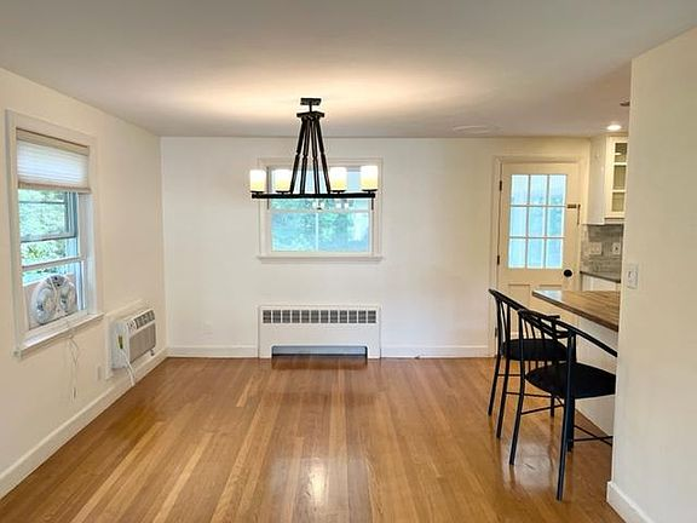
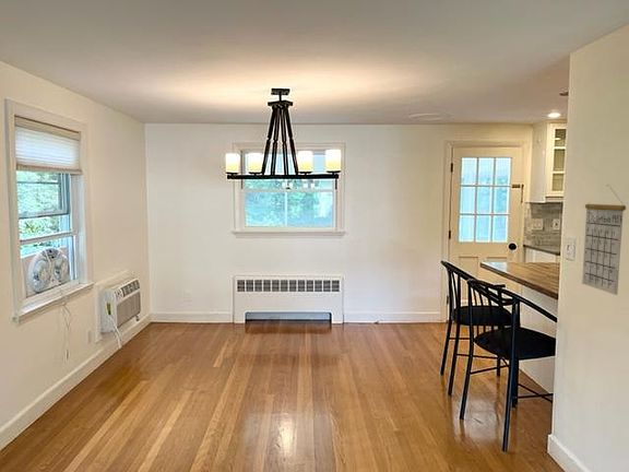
+ calendar (602, 237)
